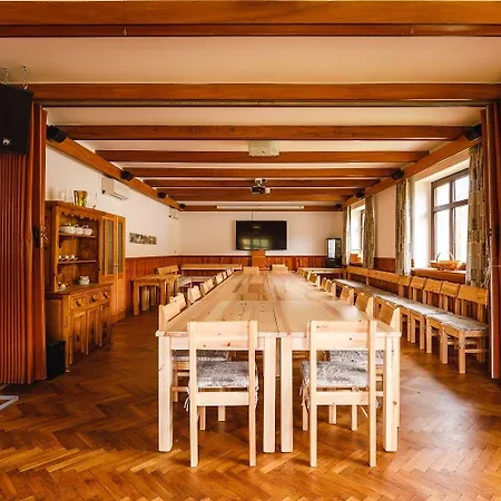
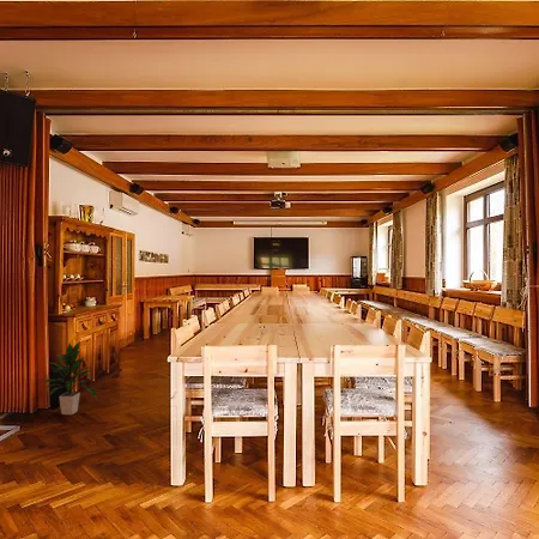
+ indoor plant (71, 377)
